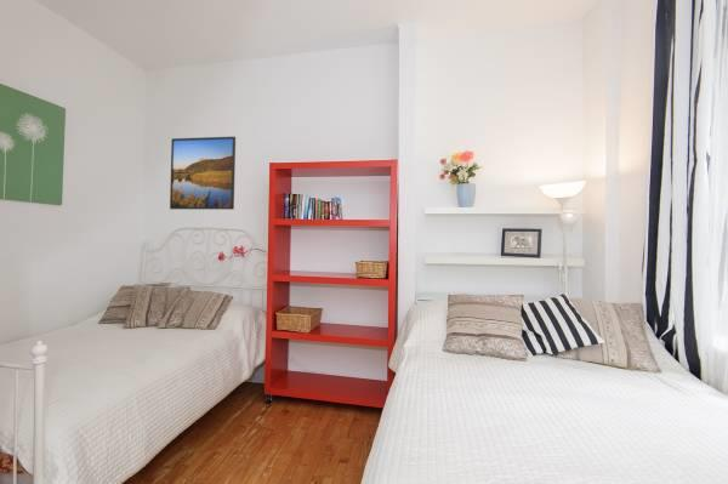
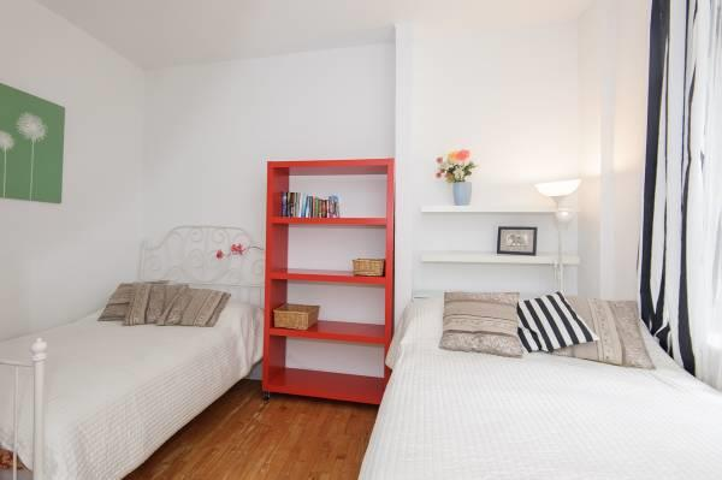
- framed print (201, 173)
